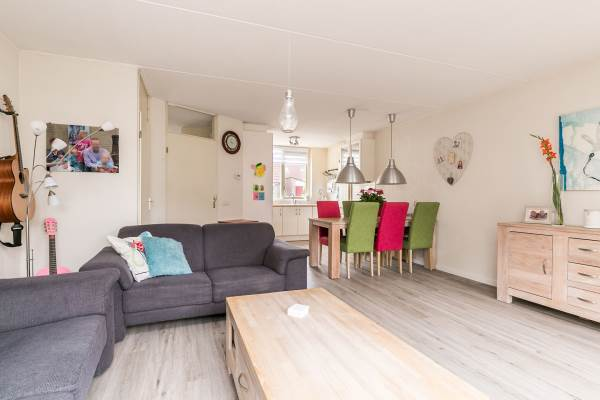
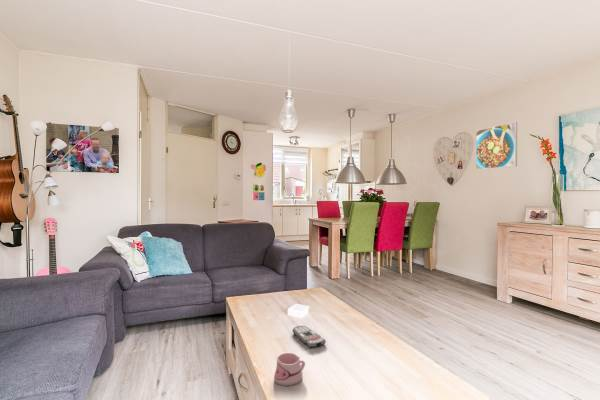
+ remote control (307, 335)
+ mug (290, 367)
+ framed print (495, 147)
